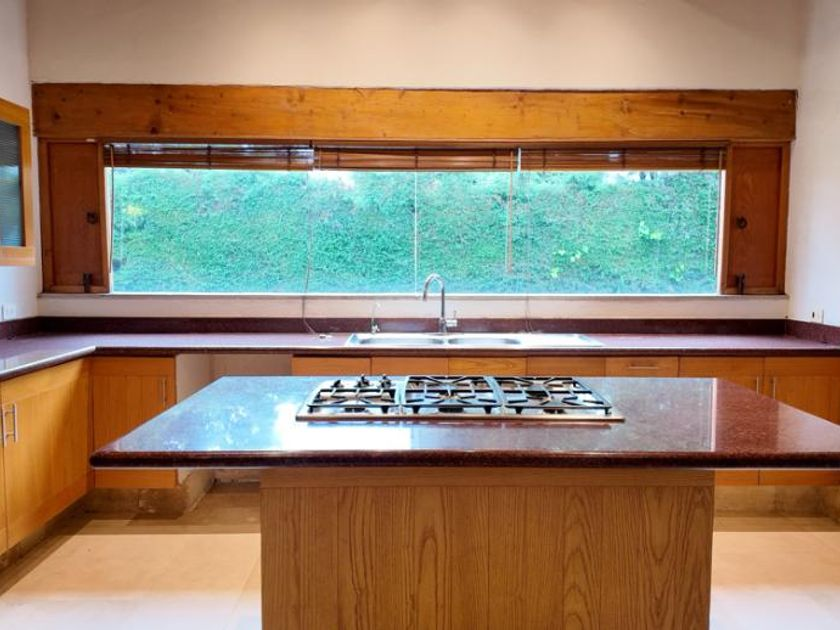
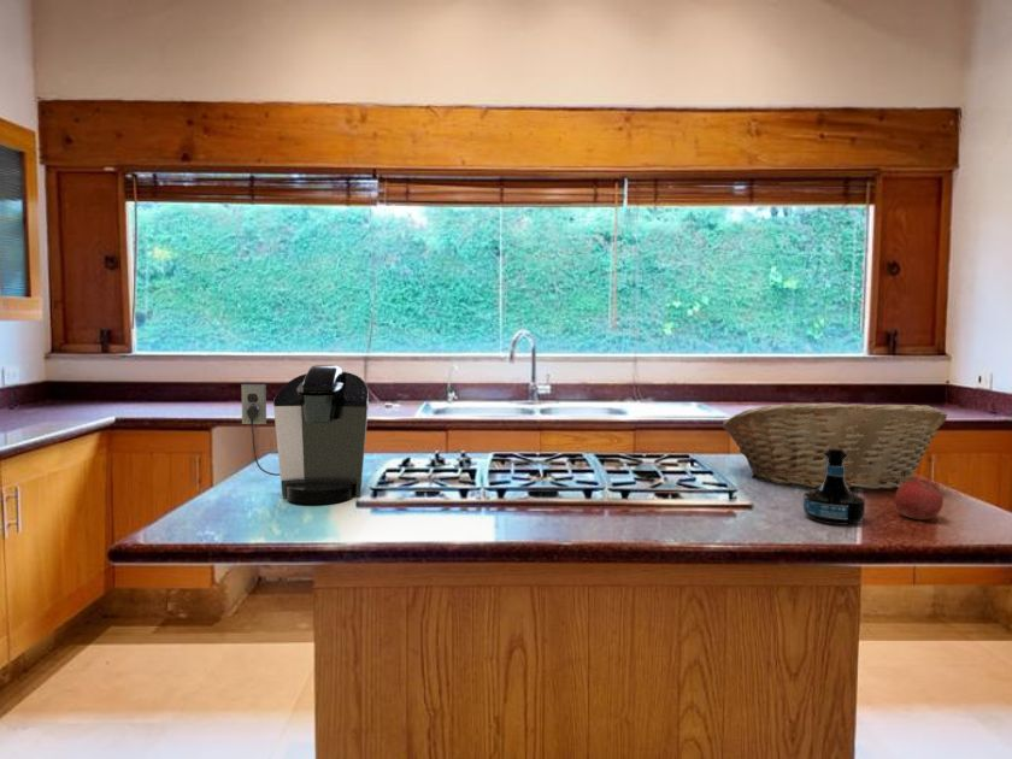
+ fruit basket (829, 439)
+ tequila bottle (834, 483)
+ apple (918, 499)
+ coffee maker (298, 429)
